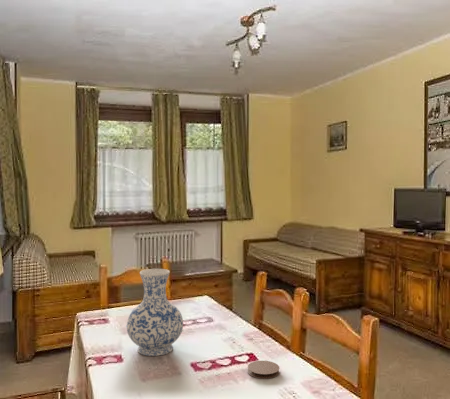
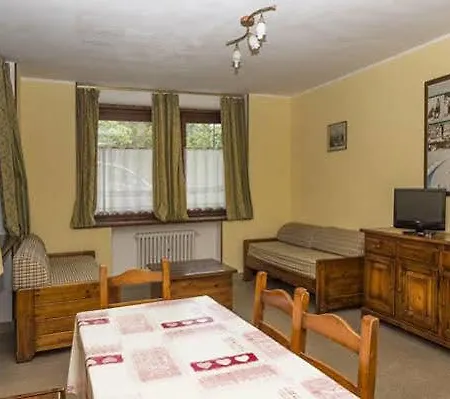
- coaster (263, 369)
- vase (155, 310)
